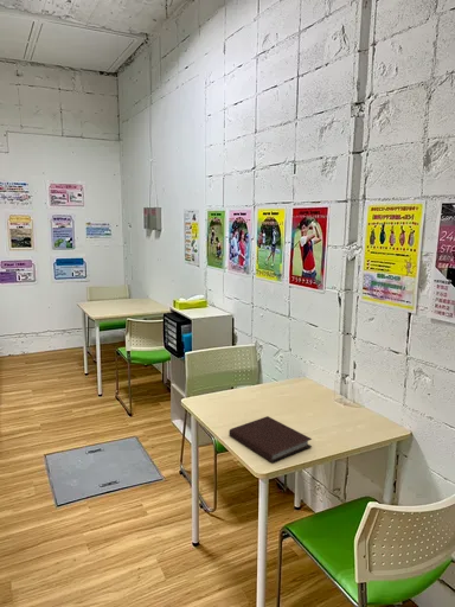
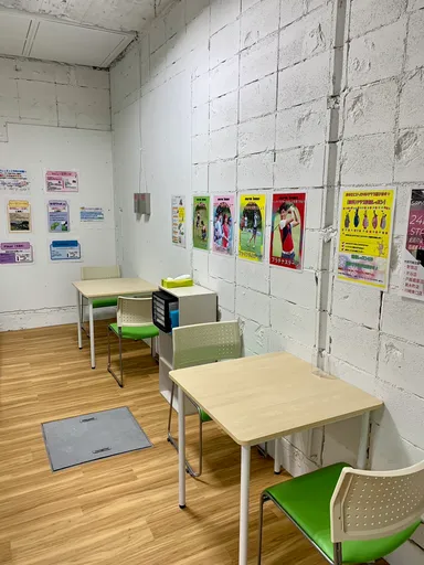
- notebook (269, 437)
